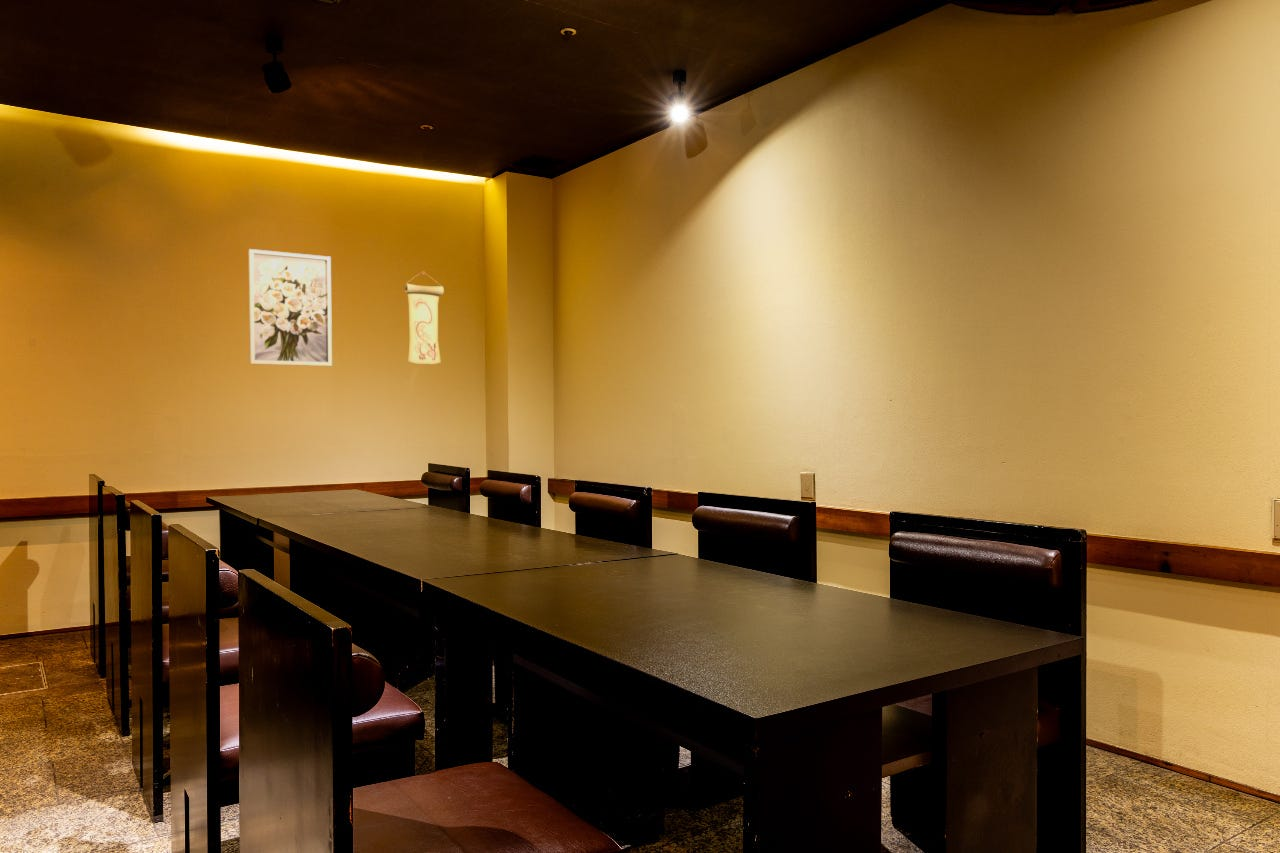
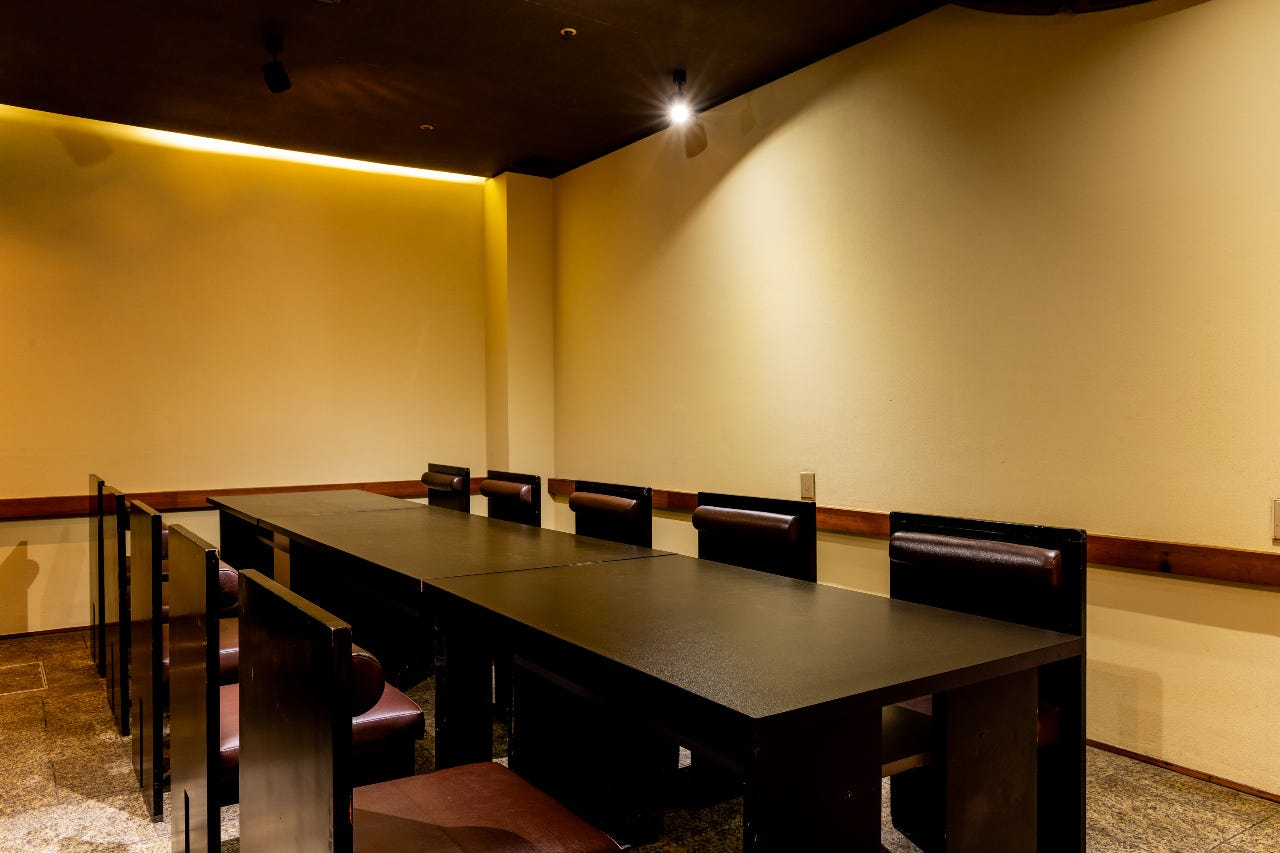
- wall art (291, 309)
- wall scroll (424, 317)
